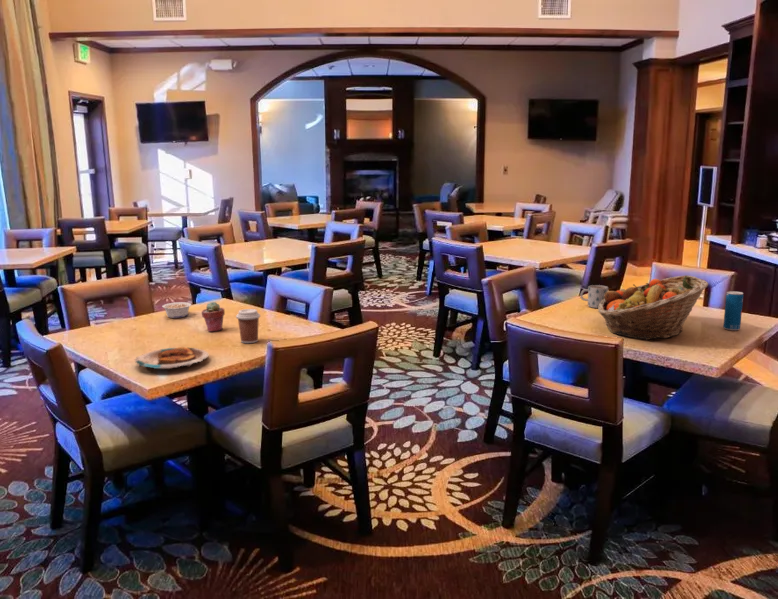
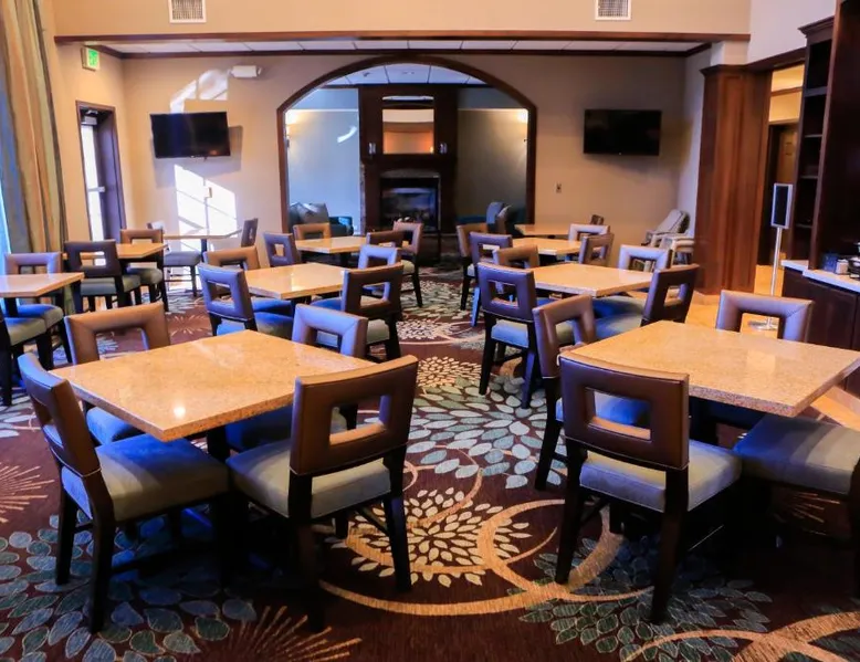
- plate (172, 357)
- beverage can (733, 310)
- legume (177, 309)
- fruit basket (650, 304)
- potted succulent (213, 315)
- mug (594, 296)
- coffee cup (248, 326)
